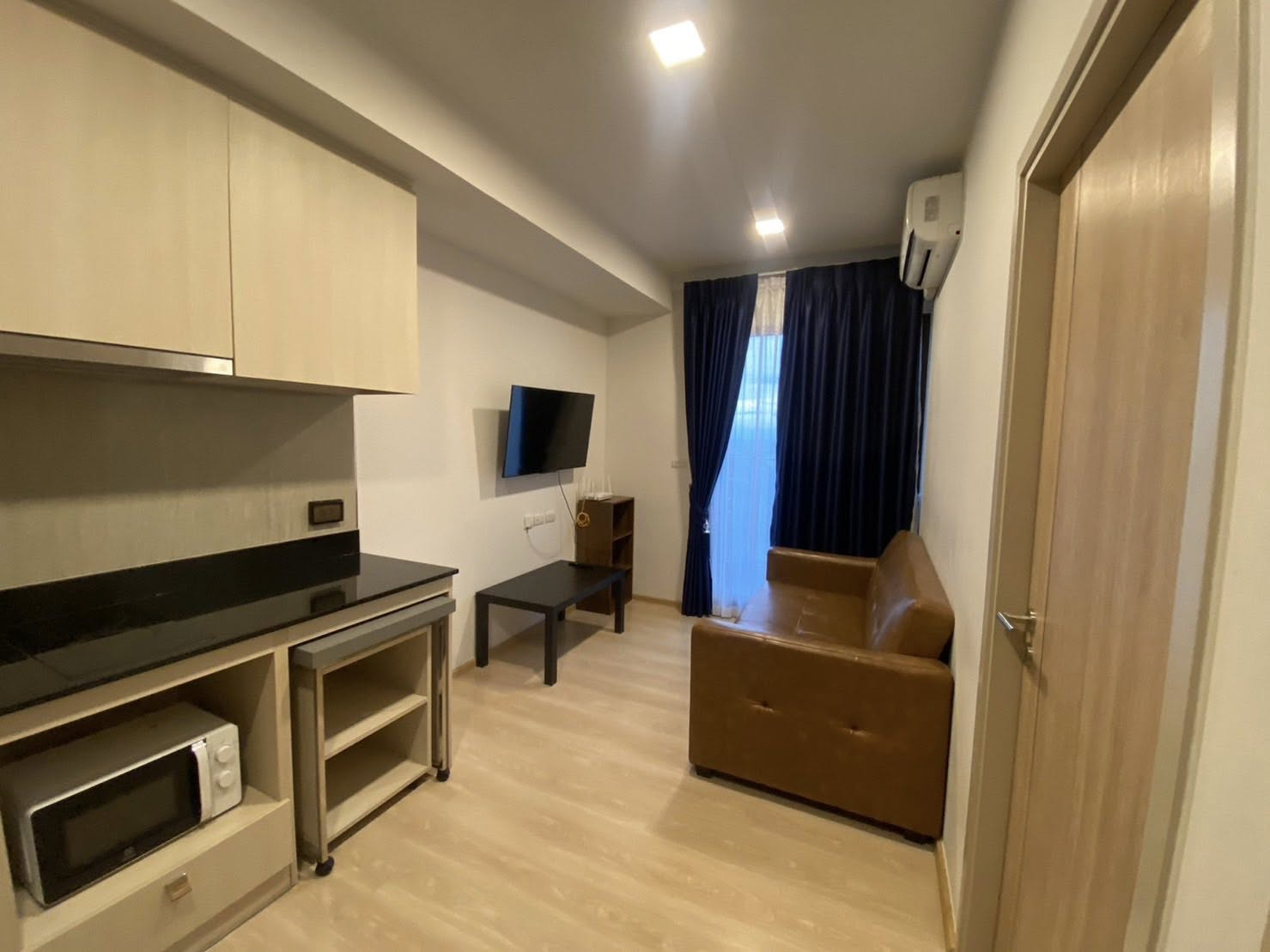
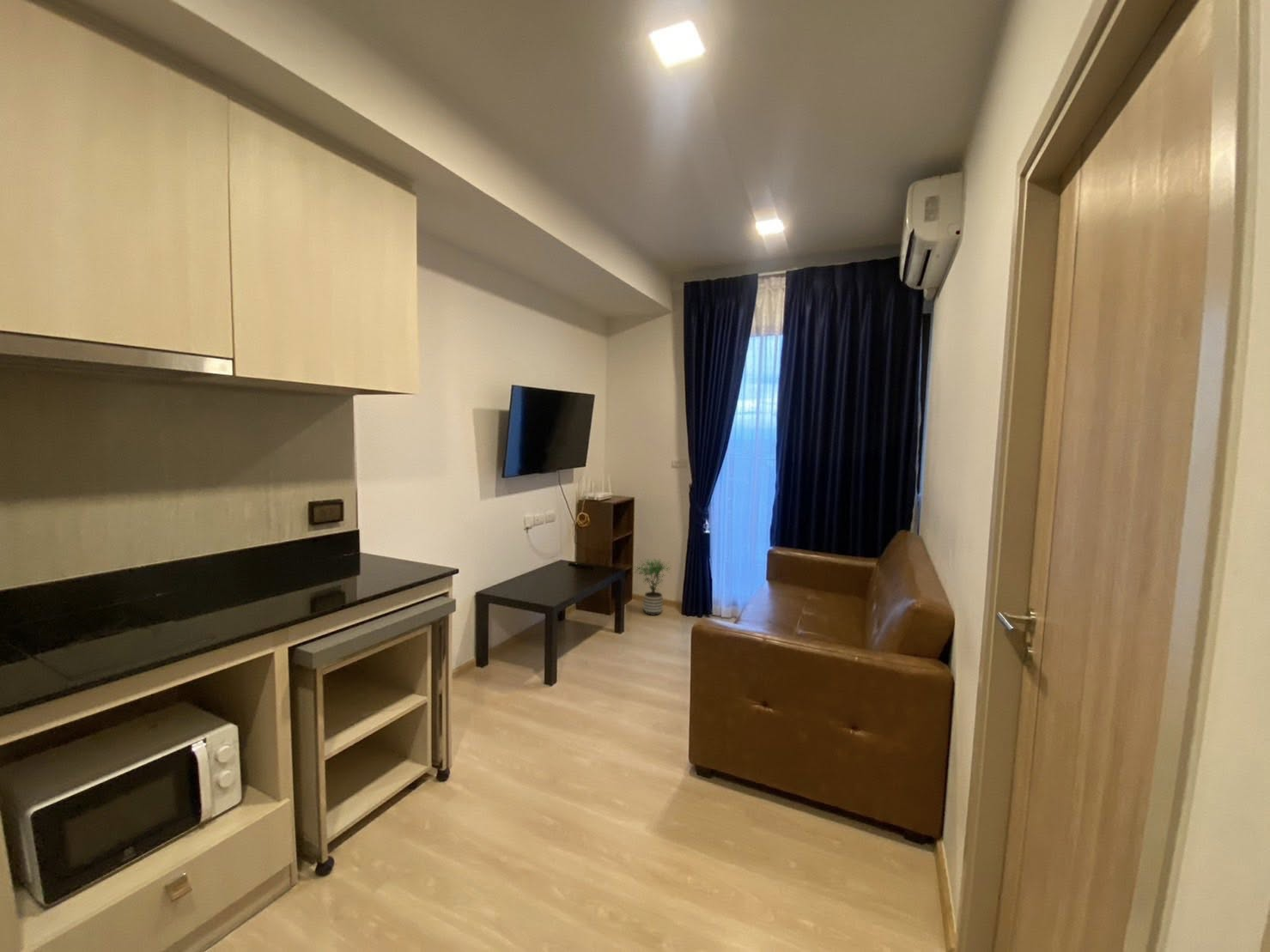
+ potted plant (652, 585)
